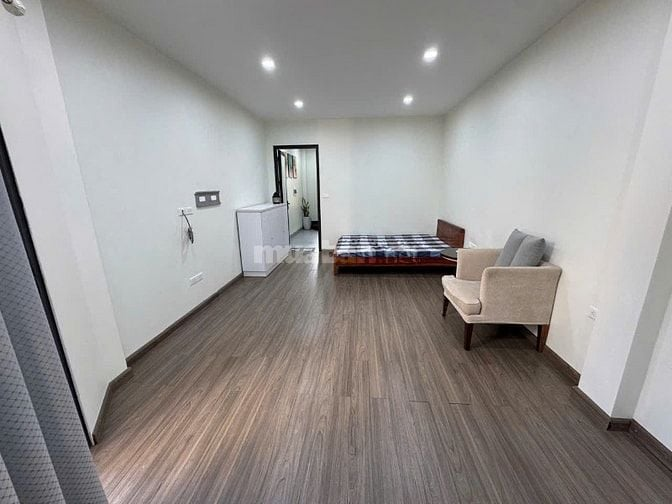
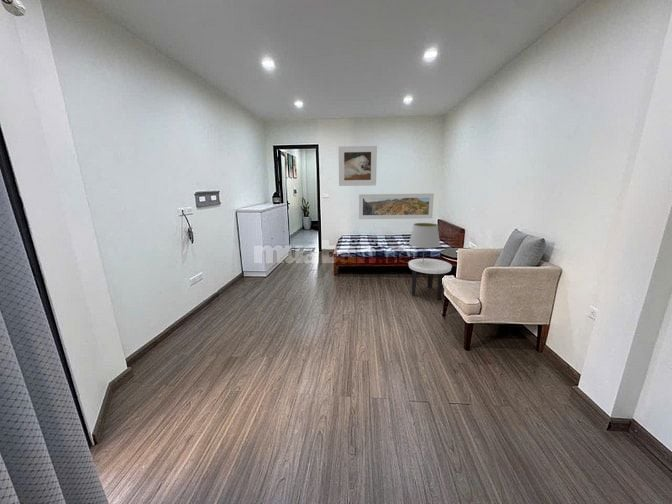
+ side table (428, 278)
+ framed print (395, 206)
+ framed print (357, 166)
+ table lamp (424, 244)
